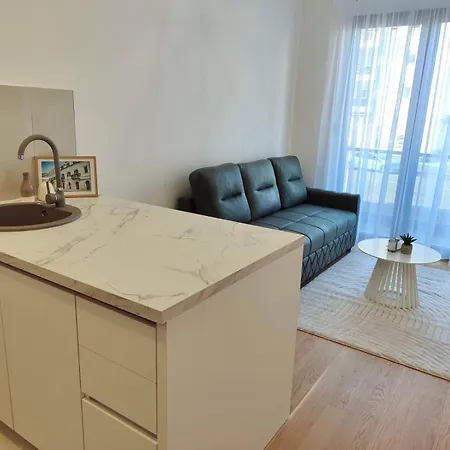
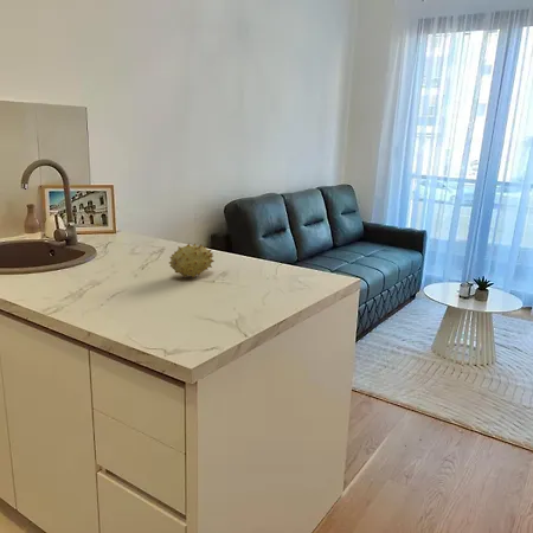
+ fruit (192, 258)
